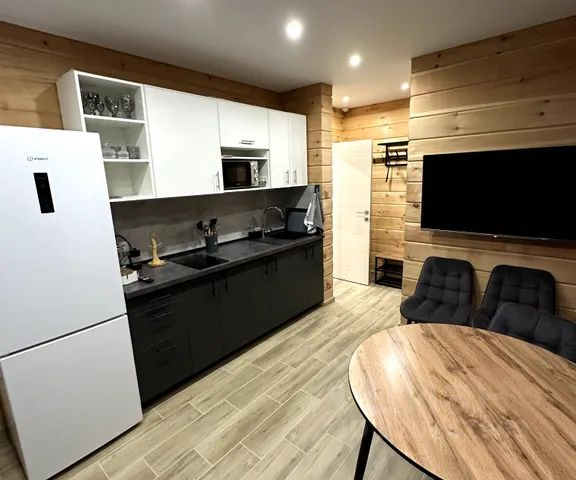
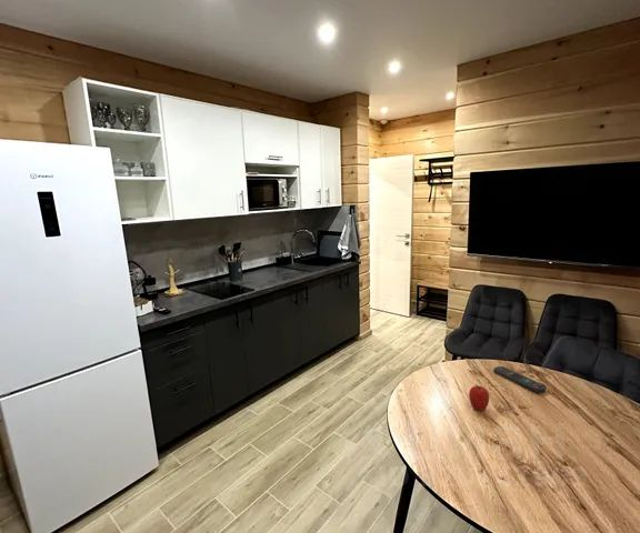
+ remote control (518, 378)
+ fruit (479, 396)
